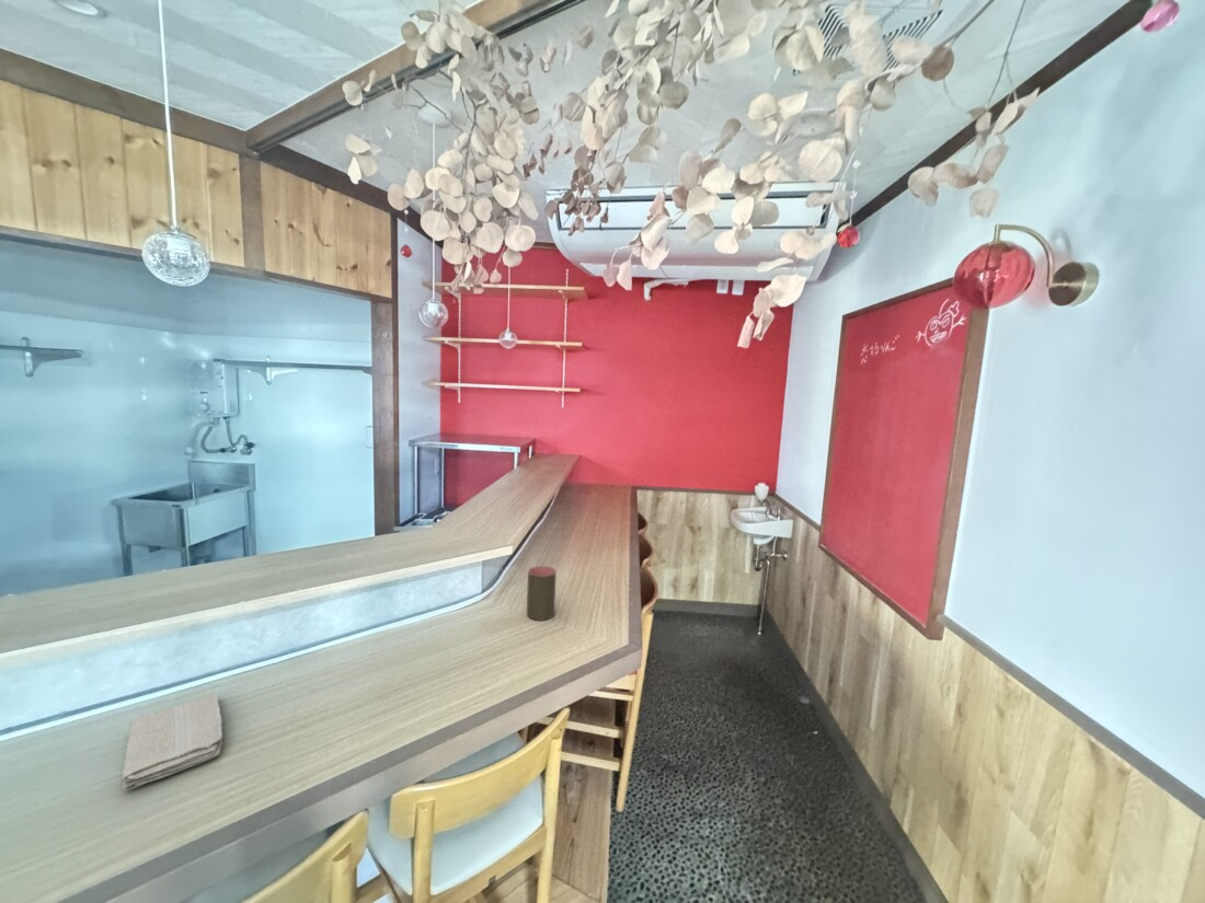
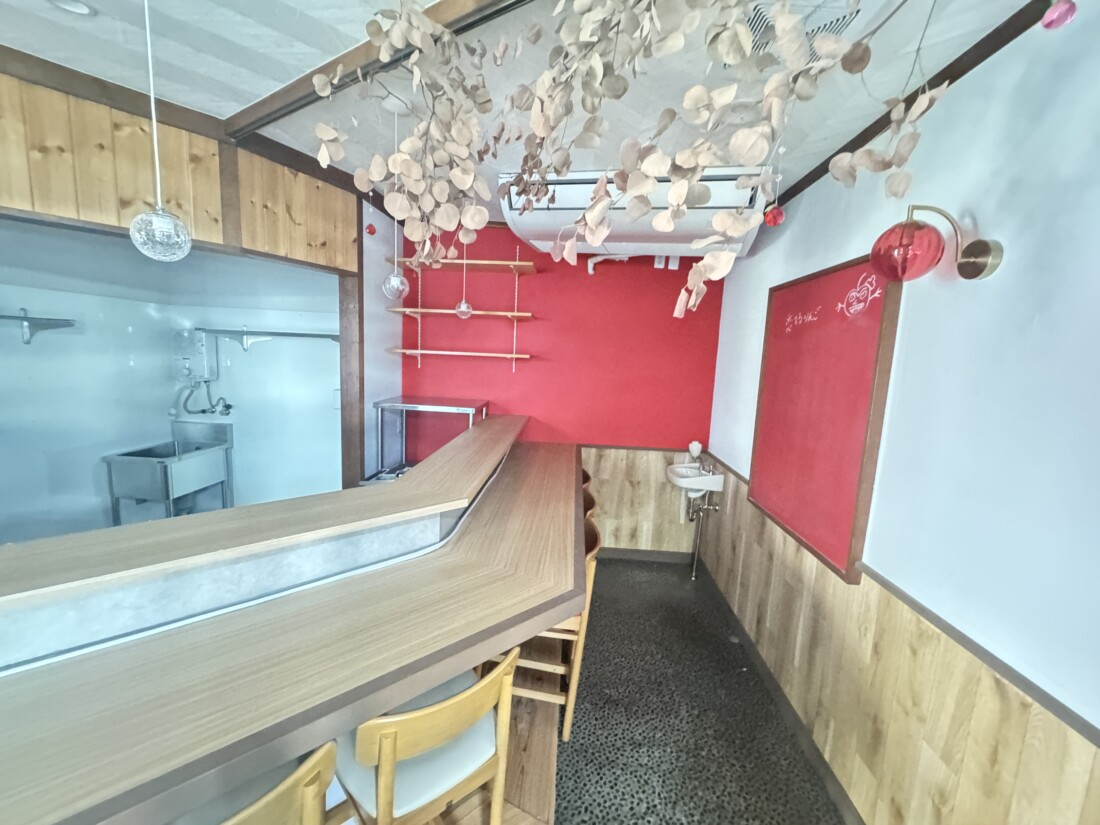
- washcloth (175, 734)
- cup (541, 592)
